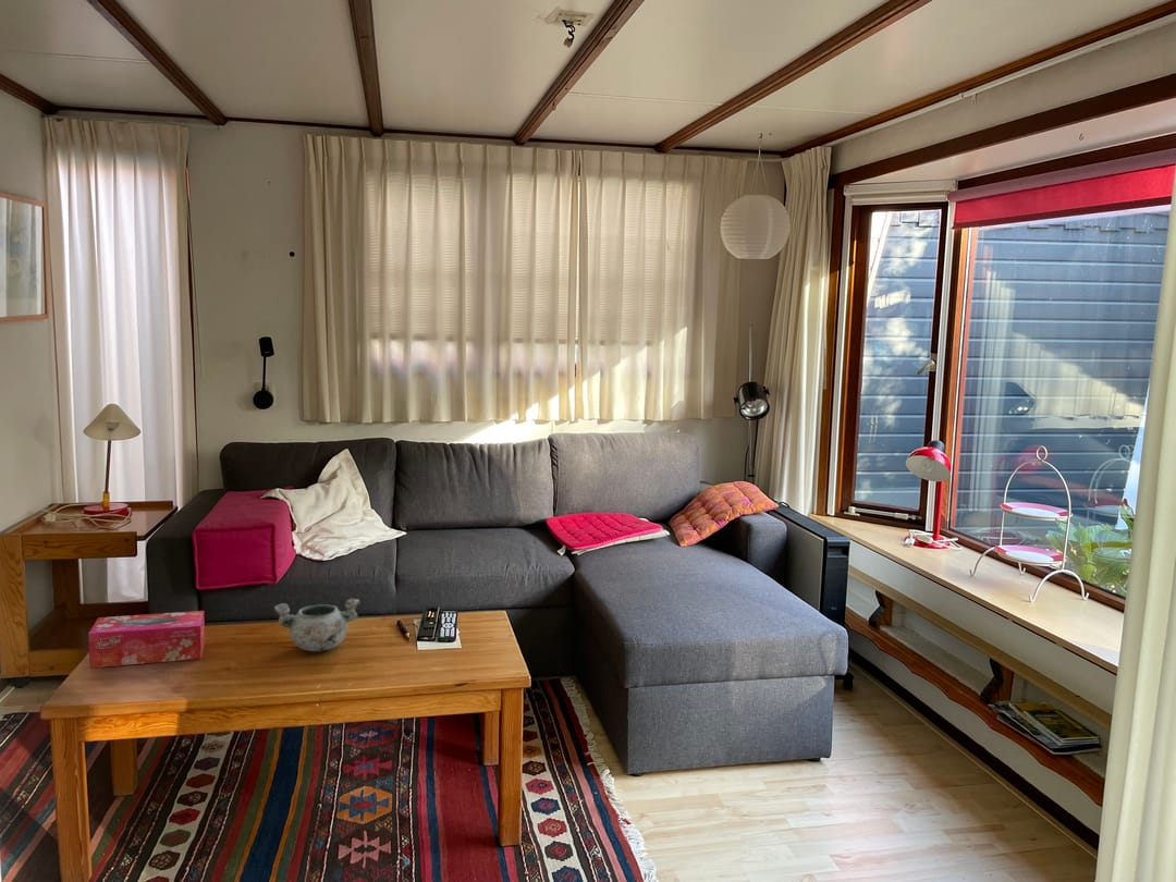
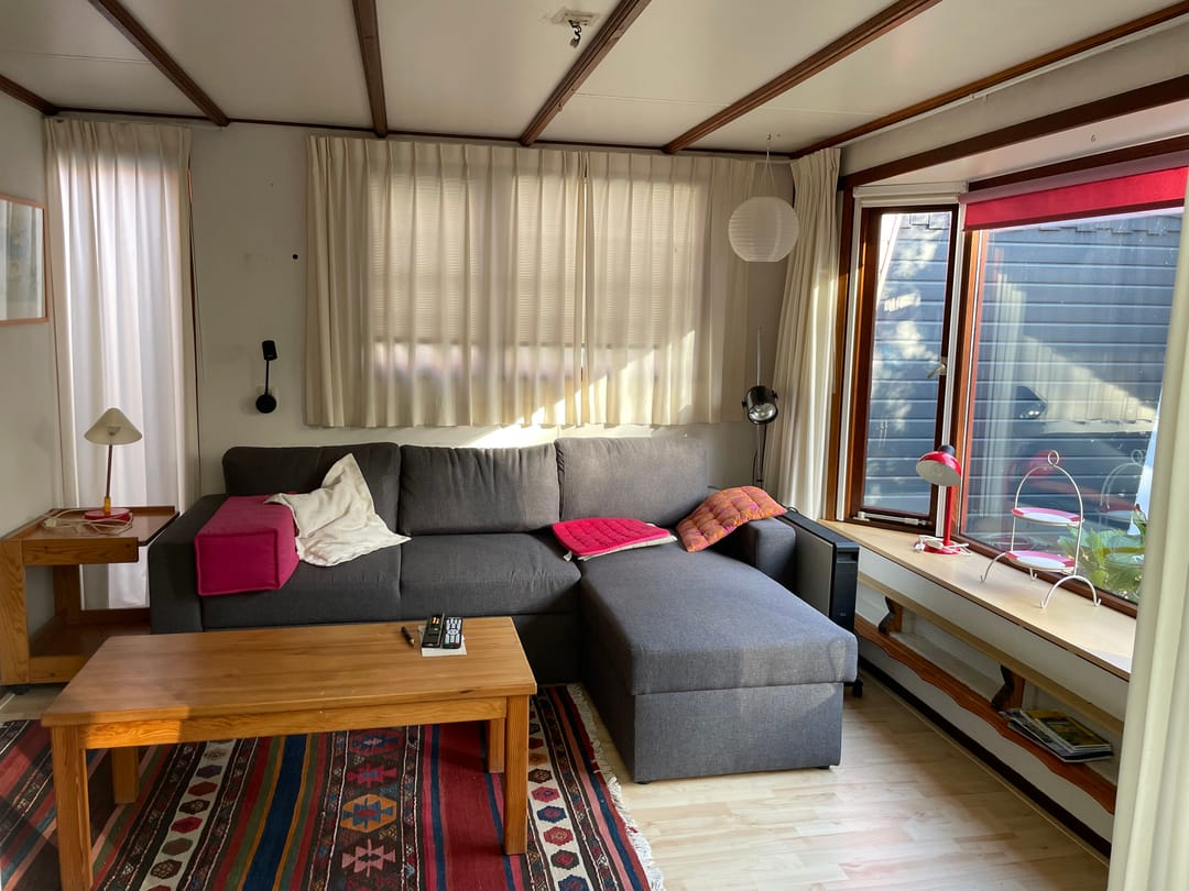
- decorative bowl (317, 624)
- tissue box (149, 638)
